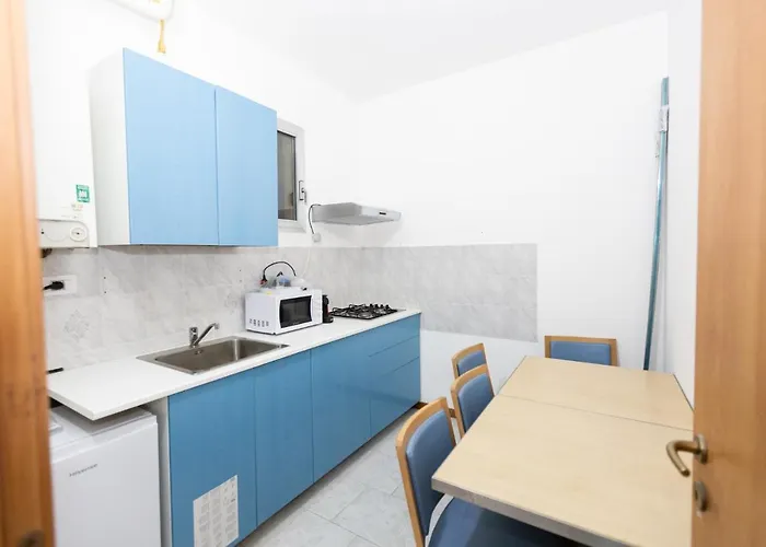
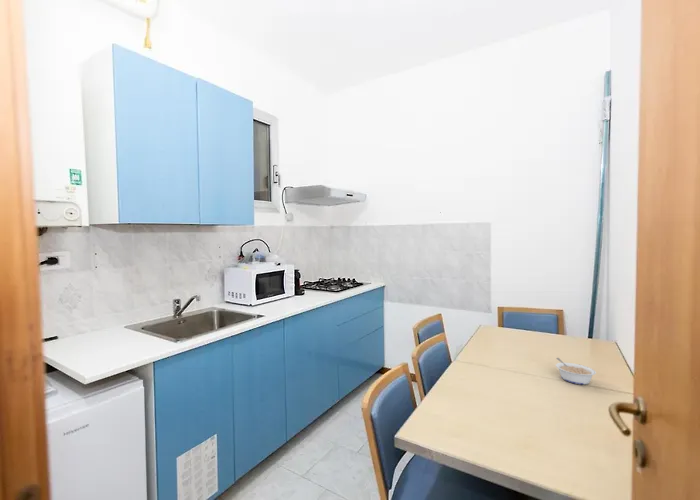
+ legume (573, 372)
